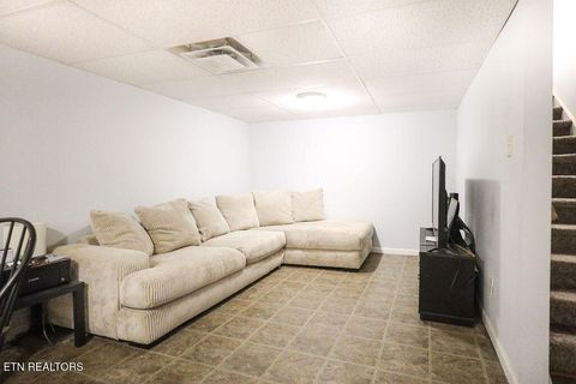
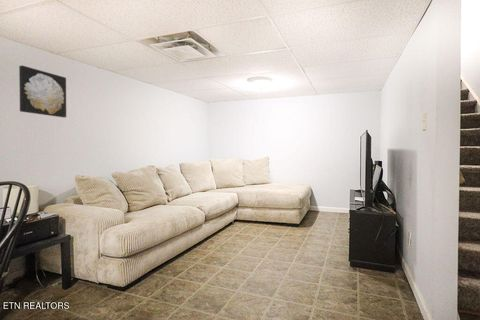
+ wall art (44, 93)
